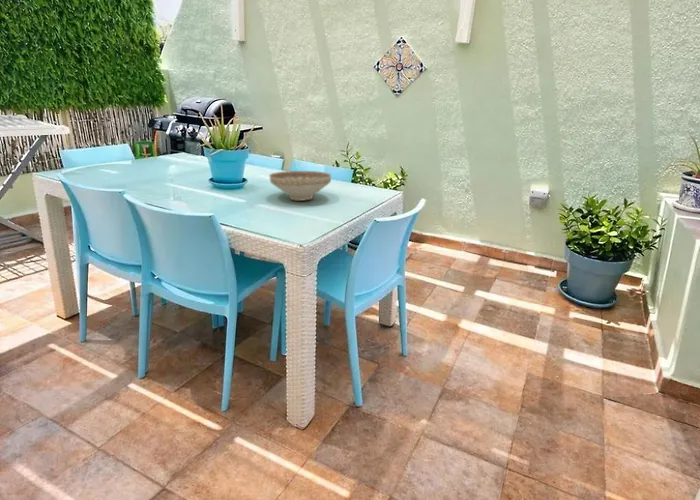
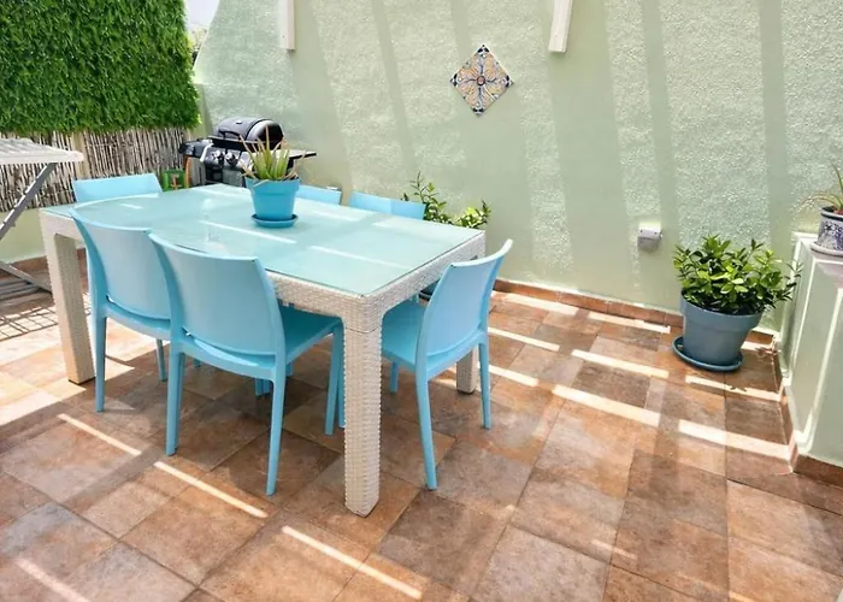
- decorative bowl (301, 186)
